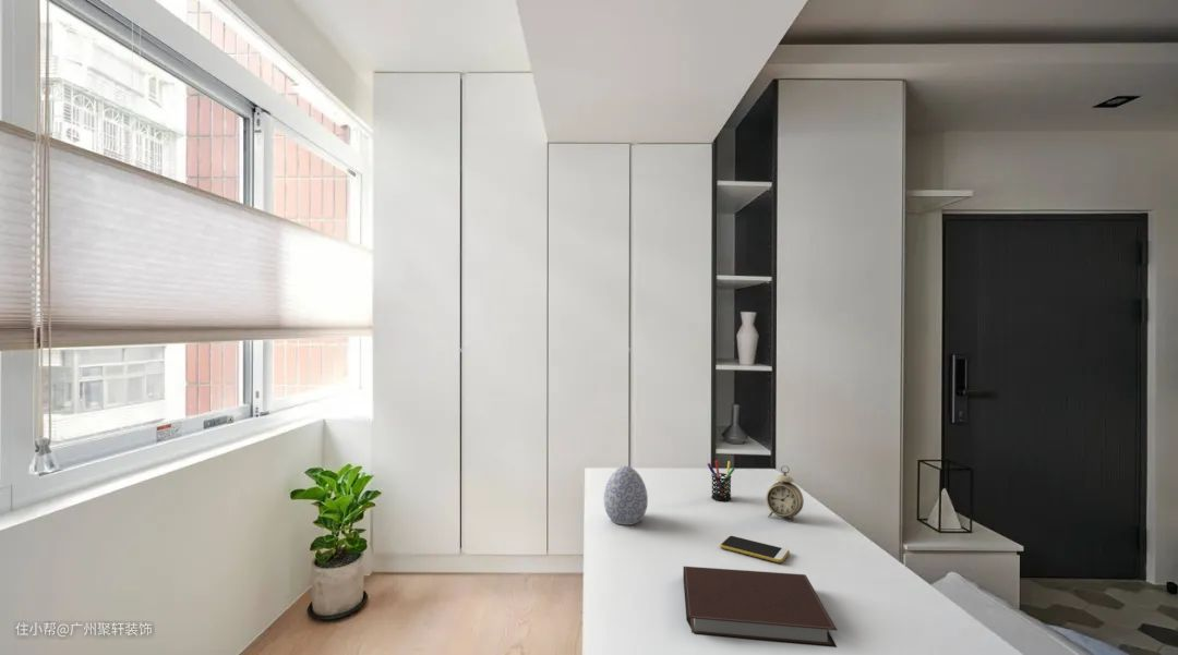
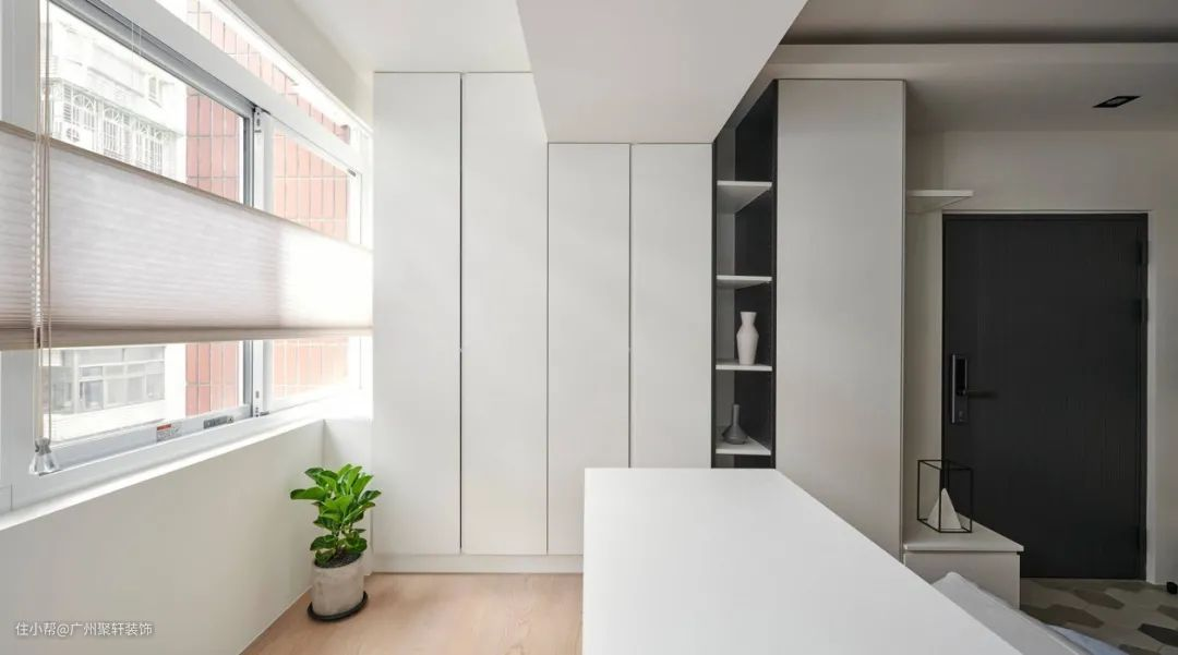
- alarm clock (783, 492)
- pen holder (722, 478)
- notebook (750, 601)
- smartphone (754, 548)
- decorative egg (625, 493)
